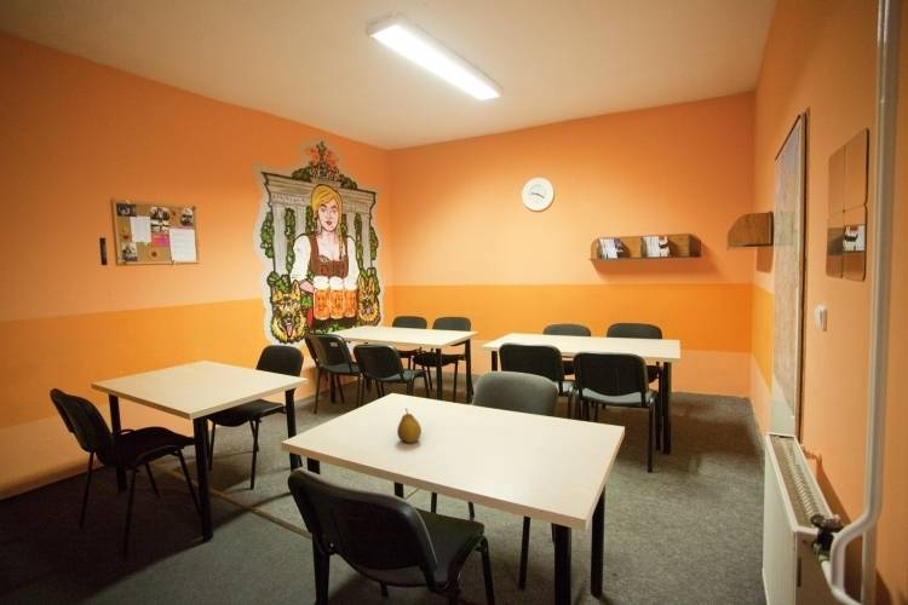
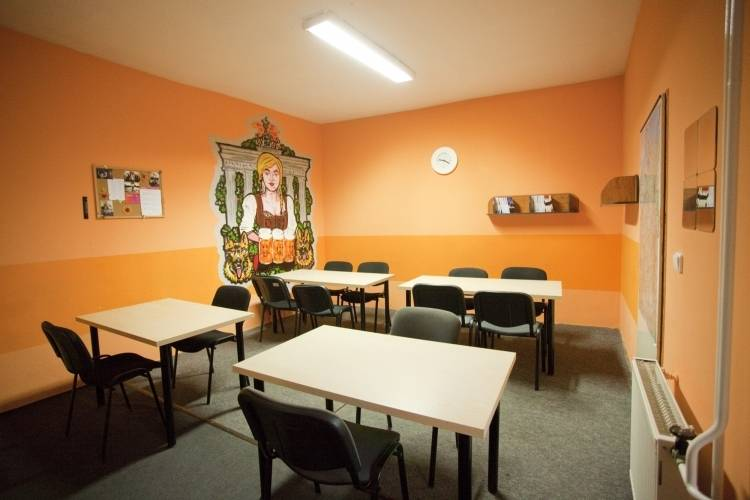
- fruit (409, 425)
